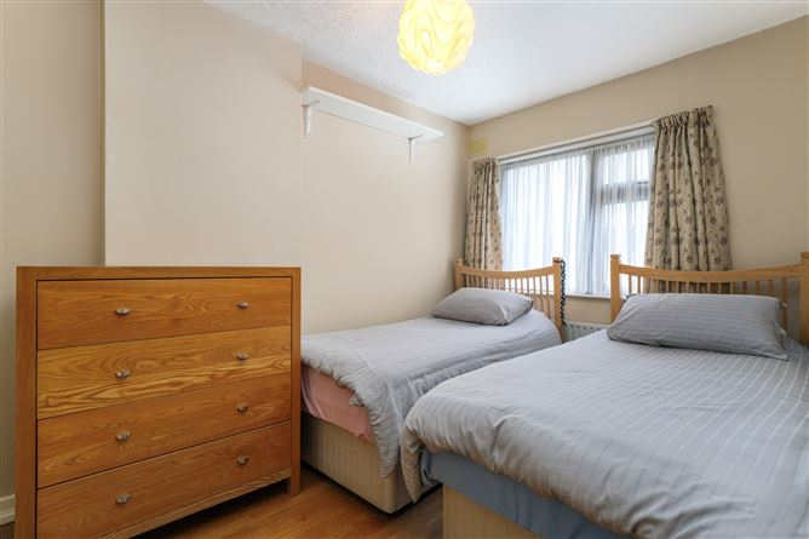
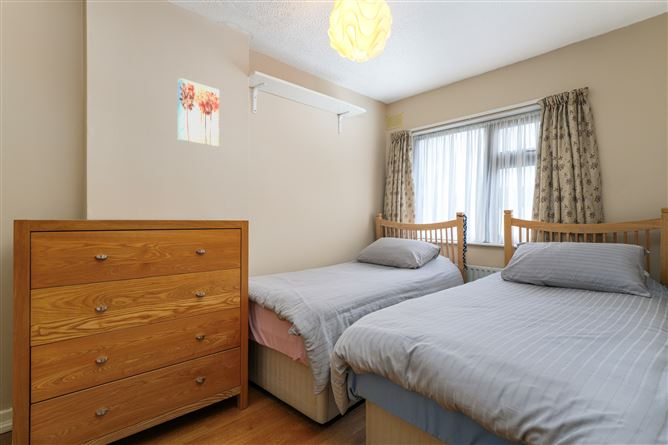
+ wall art (199, 114)
